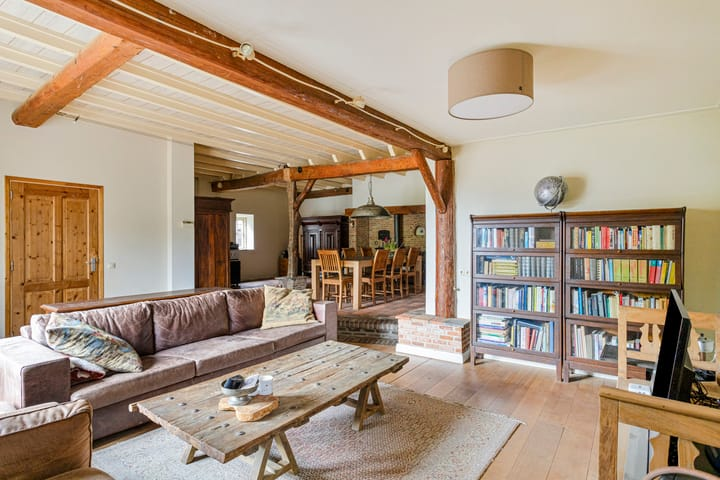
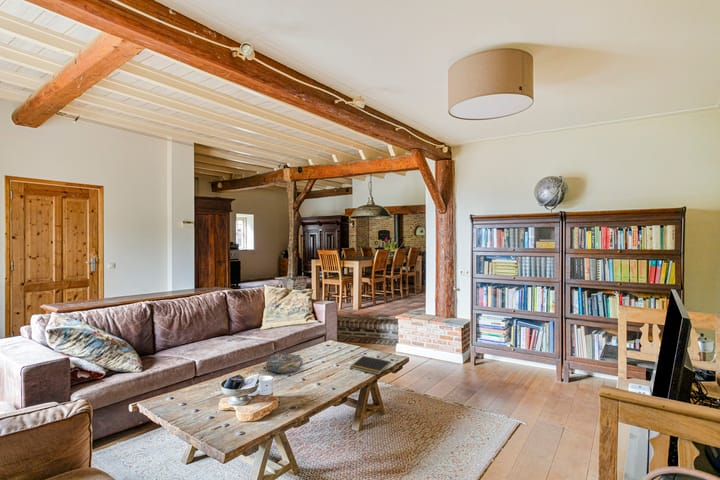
+ decorative bowl (284, 363)
+ notepad (370, 364)
